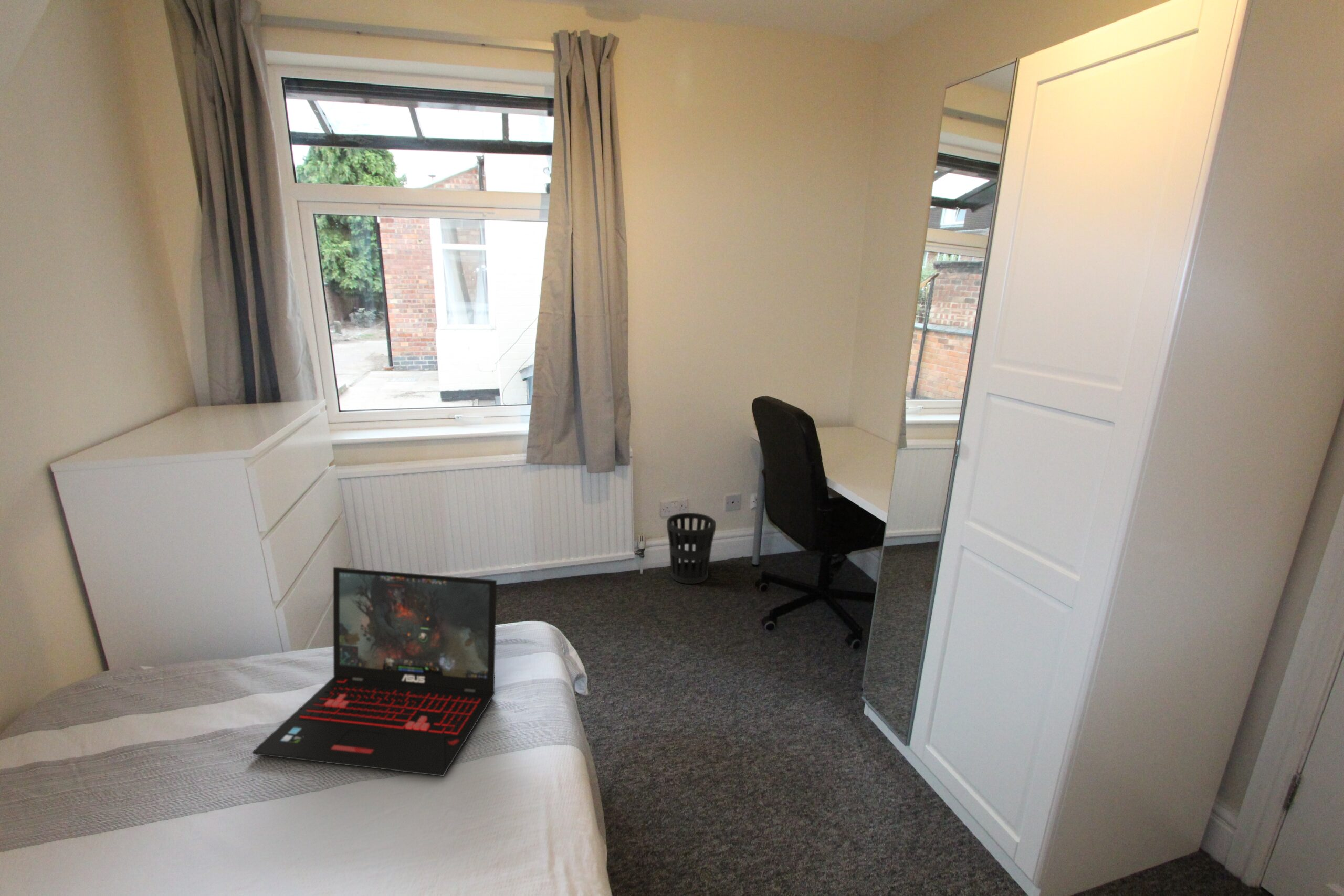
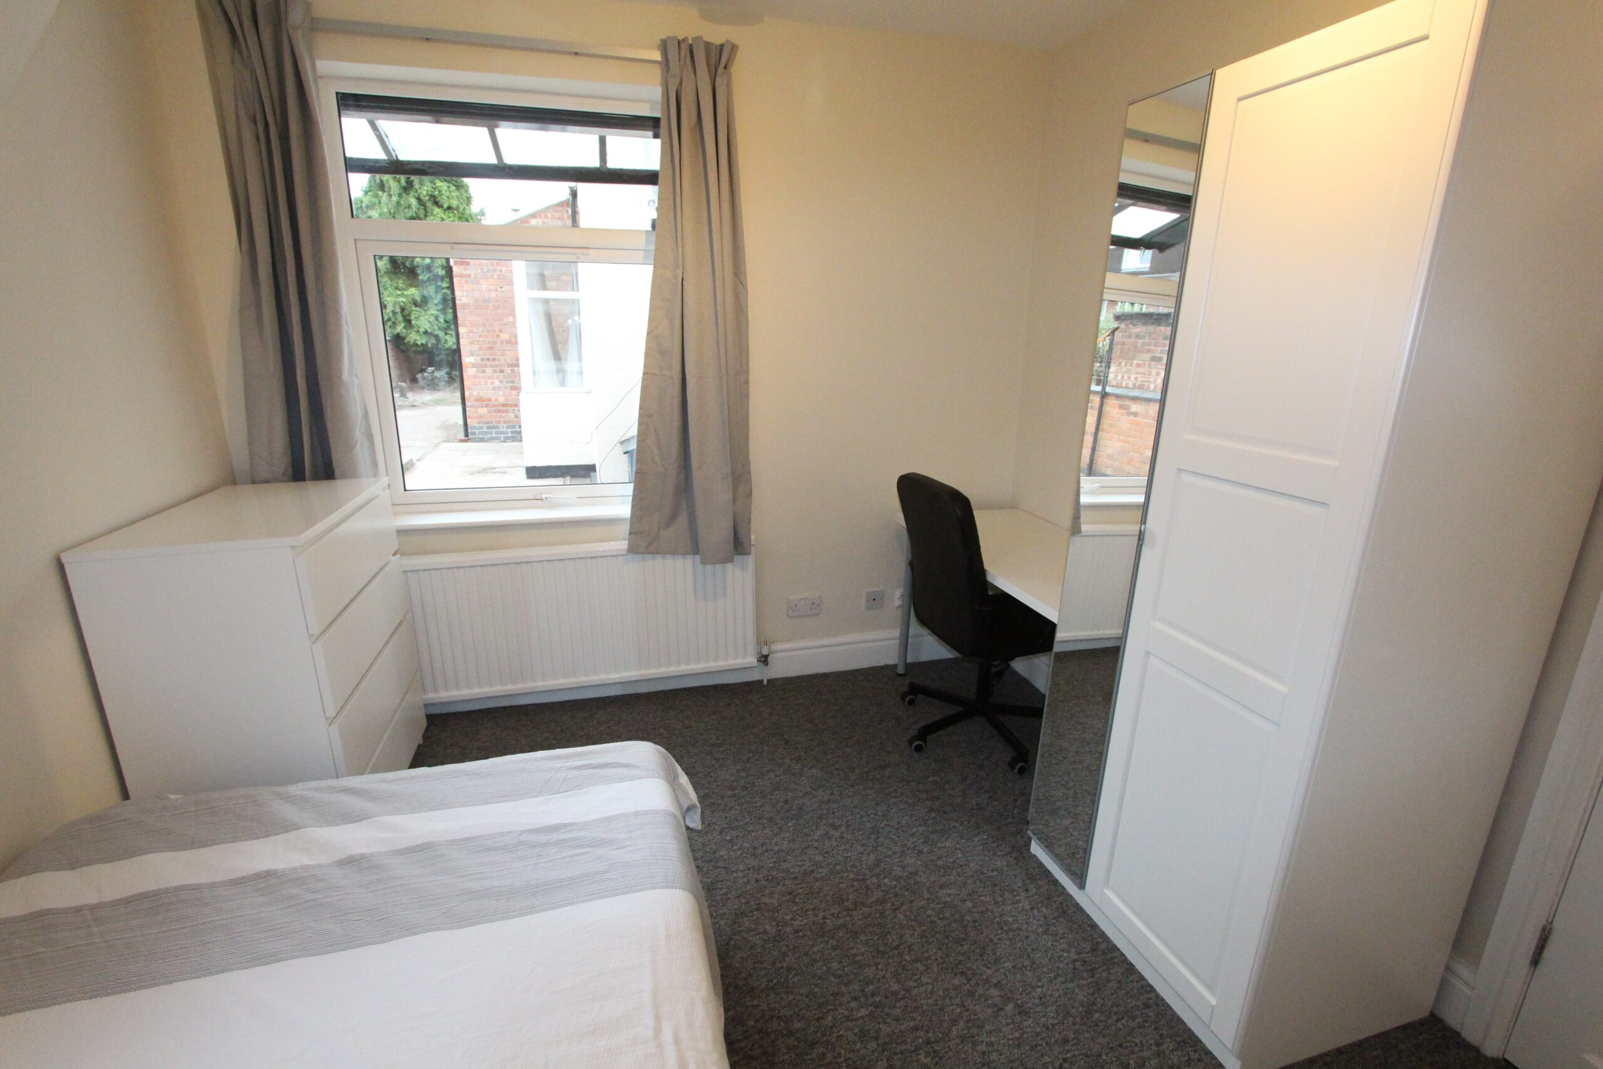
- wastebasket (690, 548)
- laptop (383, 662)
